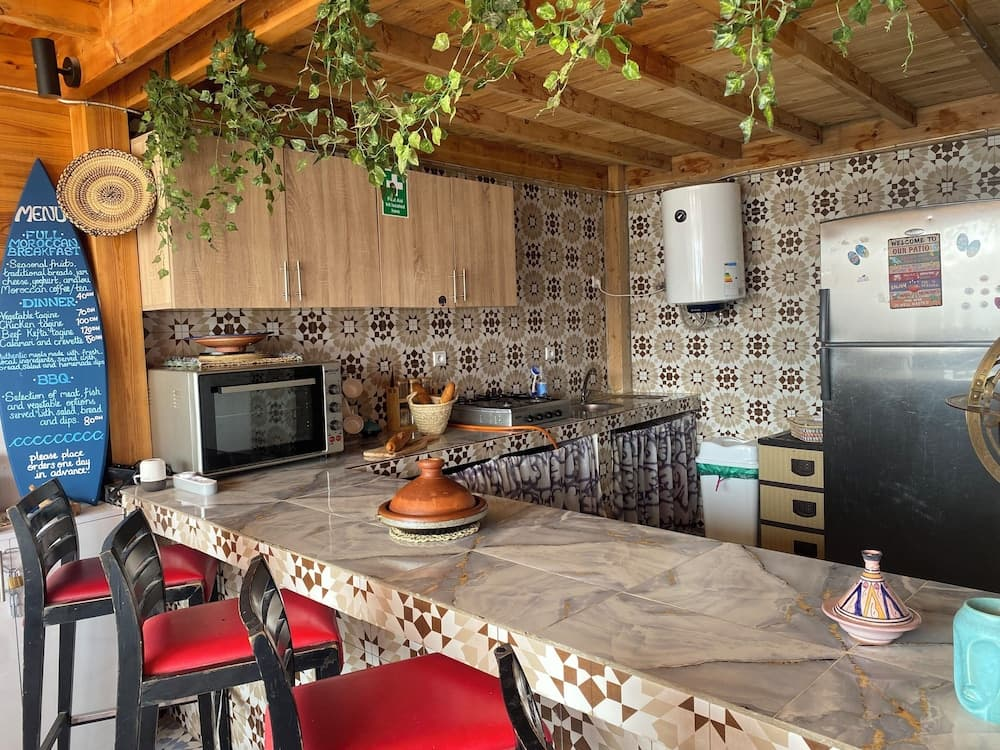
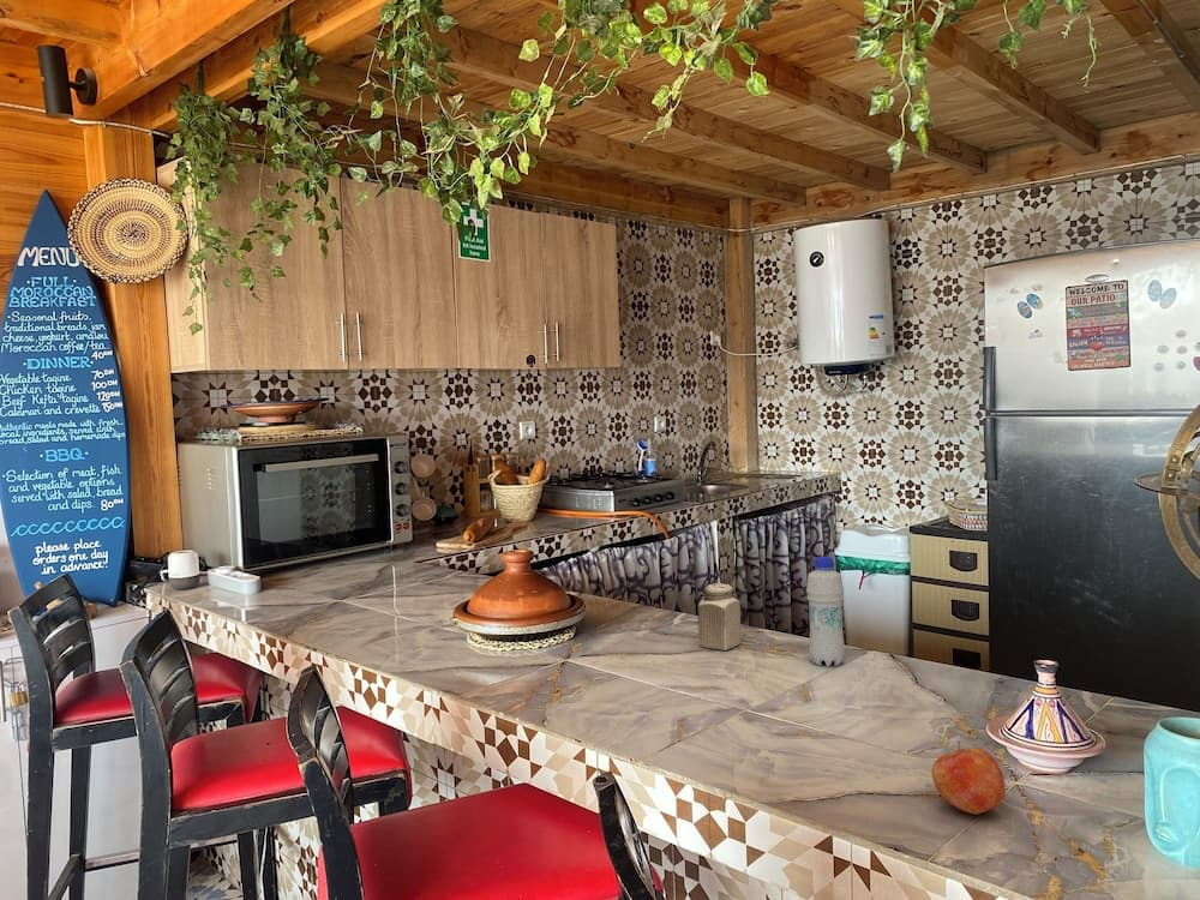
+ salt shaker (719, 614)
+ apple (967, 779)
+ bottle (824, 610)
